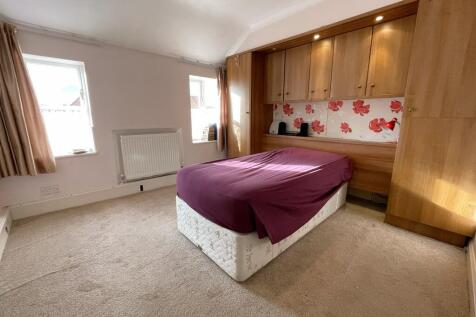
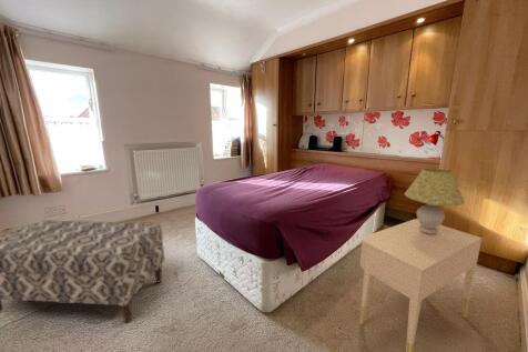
+ bench (80, 265)
+ nightstand (414, 279)
+ table lamp (431, 201)
